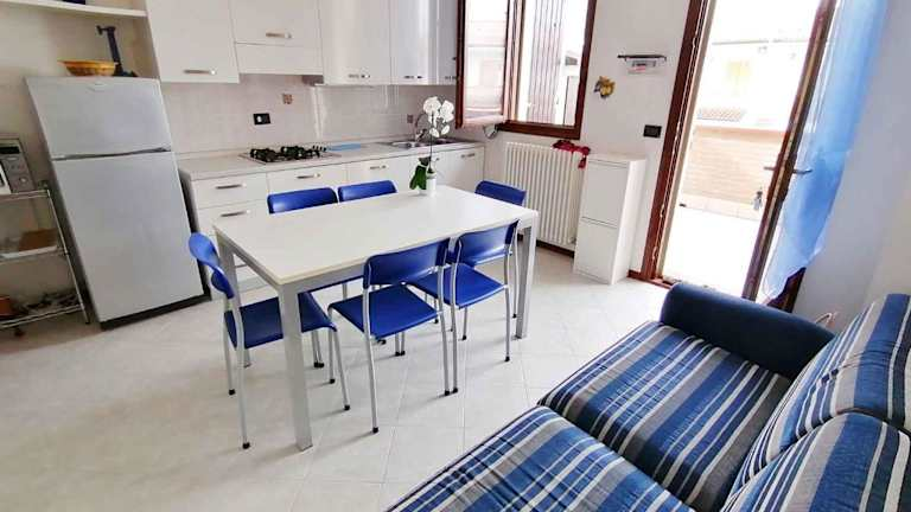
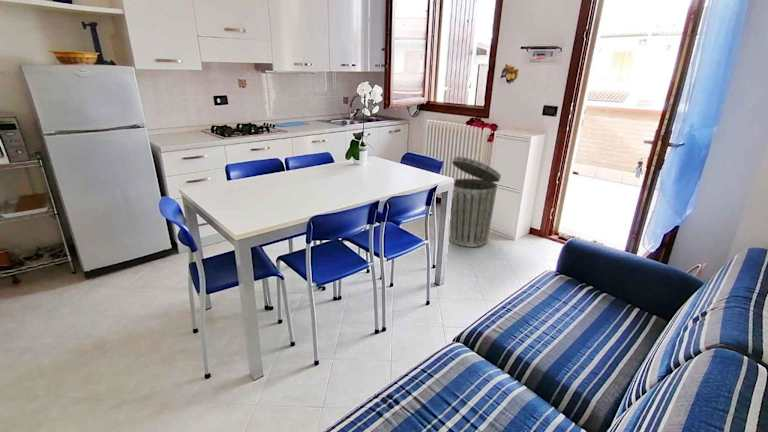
+ trash can (472, 198)
